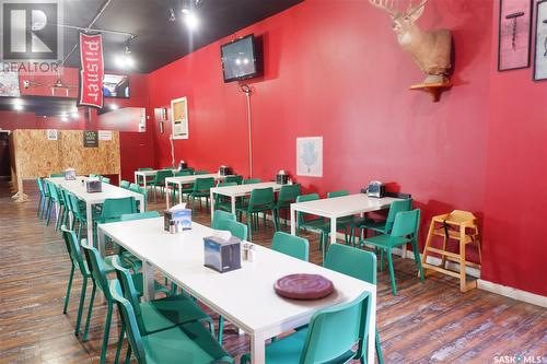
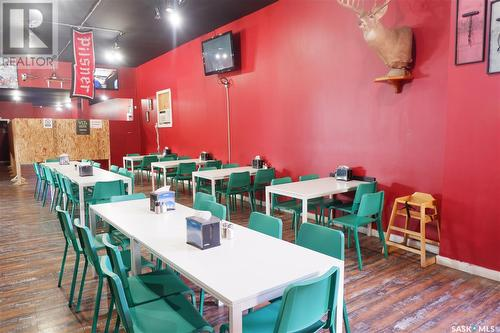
- wall art (309, 156)
- plate (303, 284)
